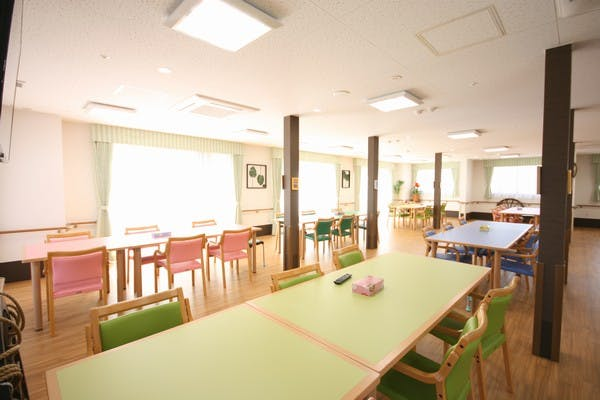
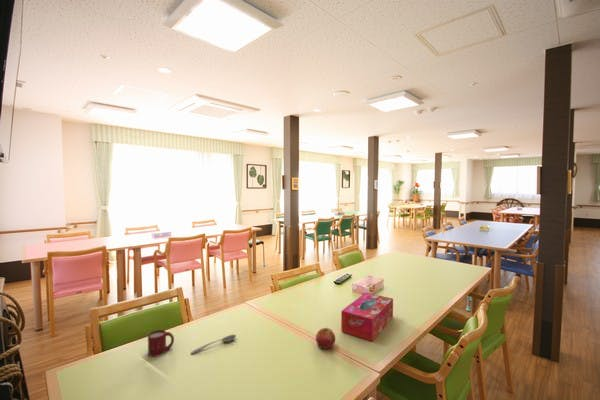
+ apple (325, 336)
+ tissue box (368, 314)
+ soupspoon (213, 342)
+ cup (161, 342)
